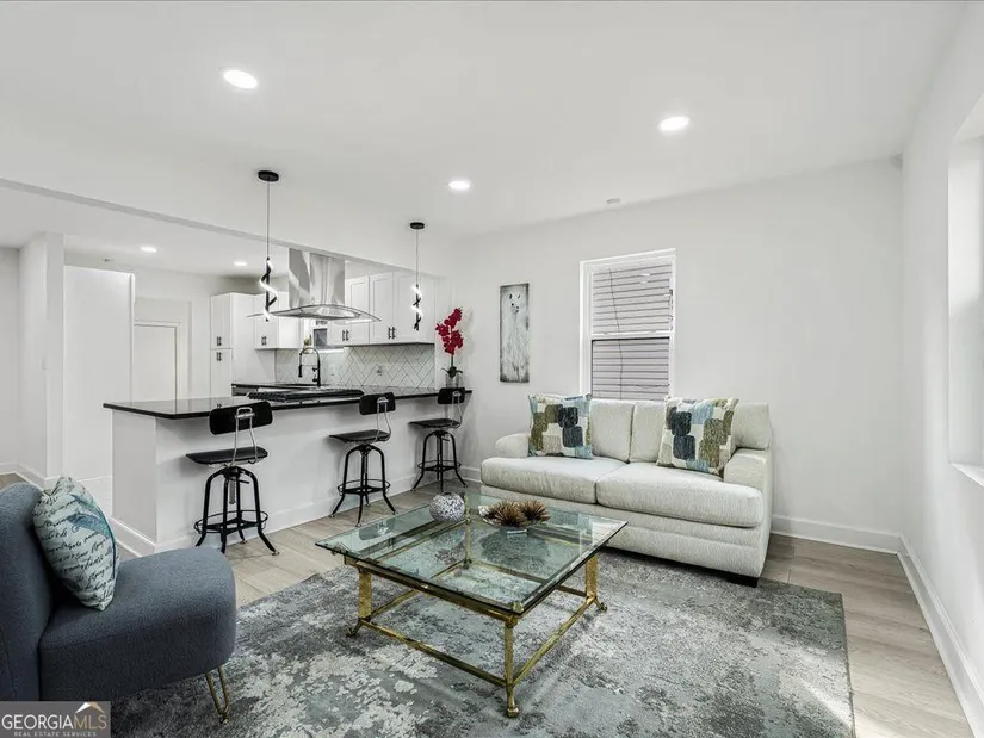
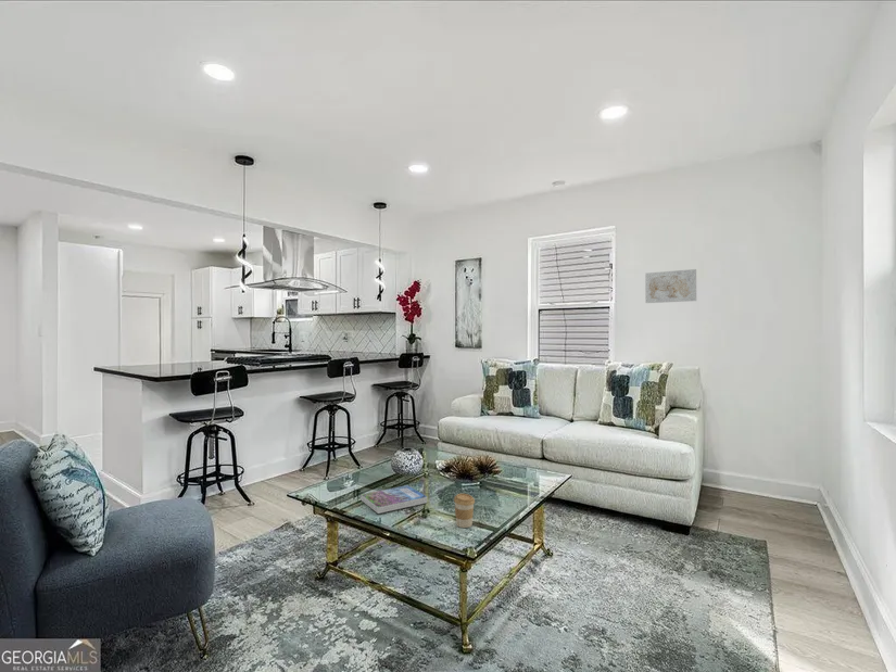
+ book (393, 498)
+ wall art (670, 287)
+ coffee cup (464, 509)
